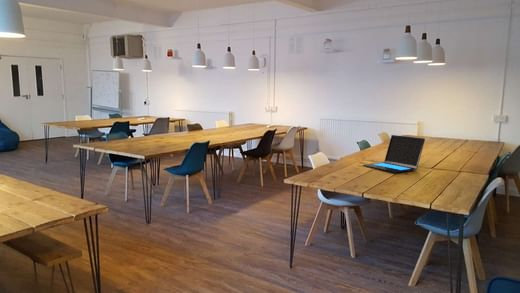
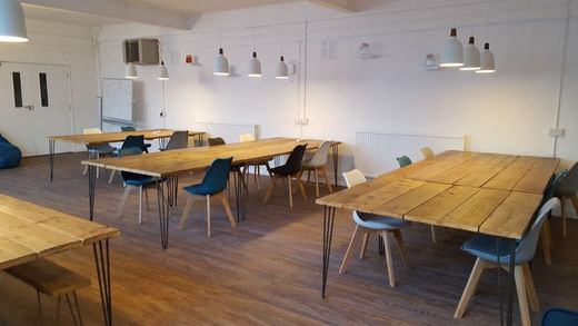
- laptop (393, 152)
